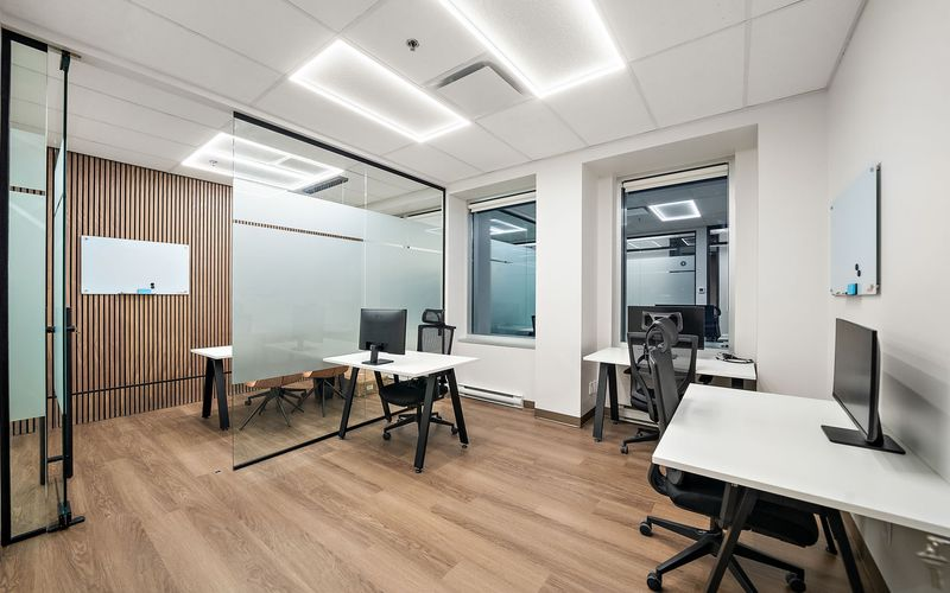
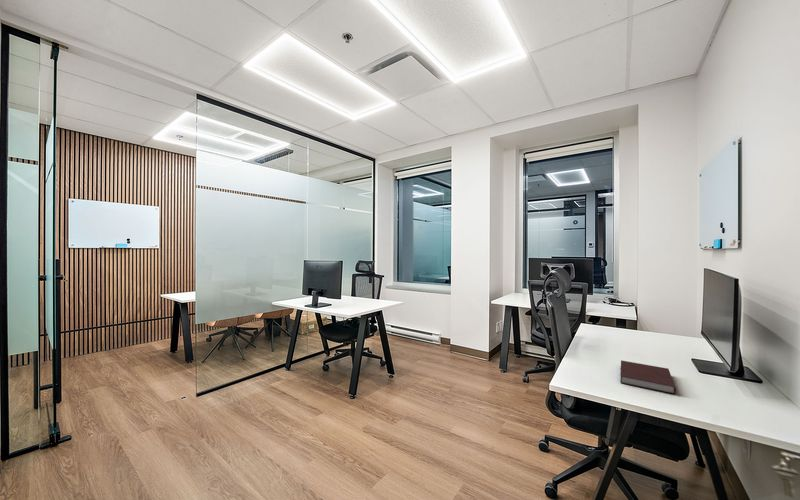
+ notebook (645, 375)
